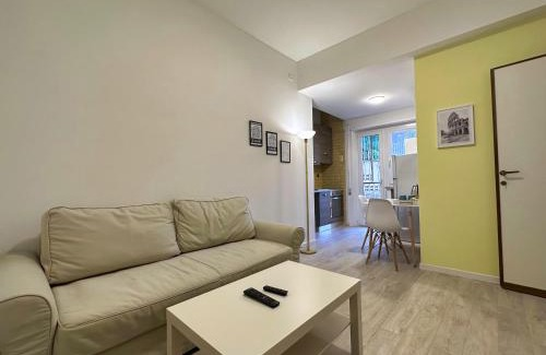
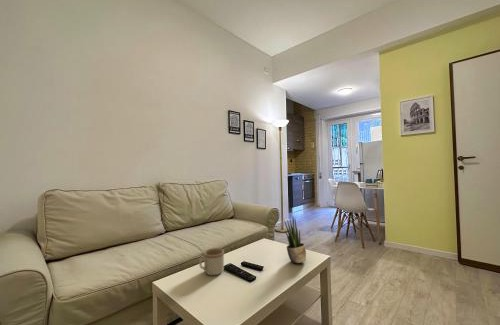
+ mug (211, 262)
+ potted plant (294, 238)
